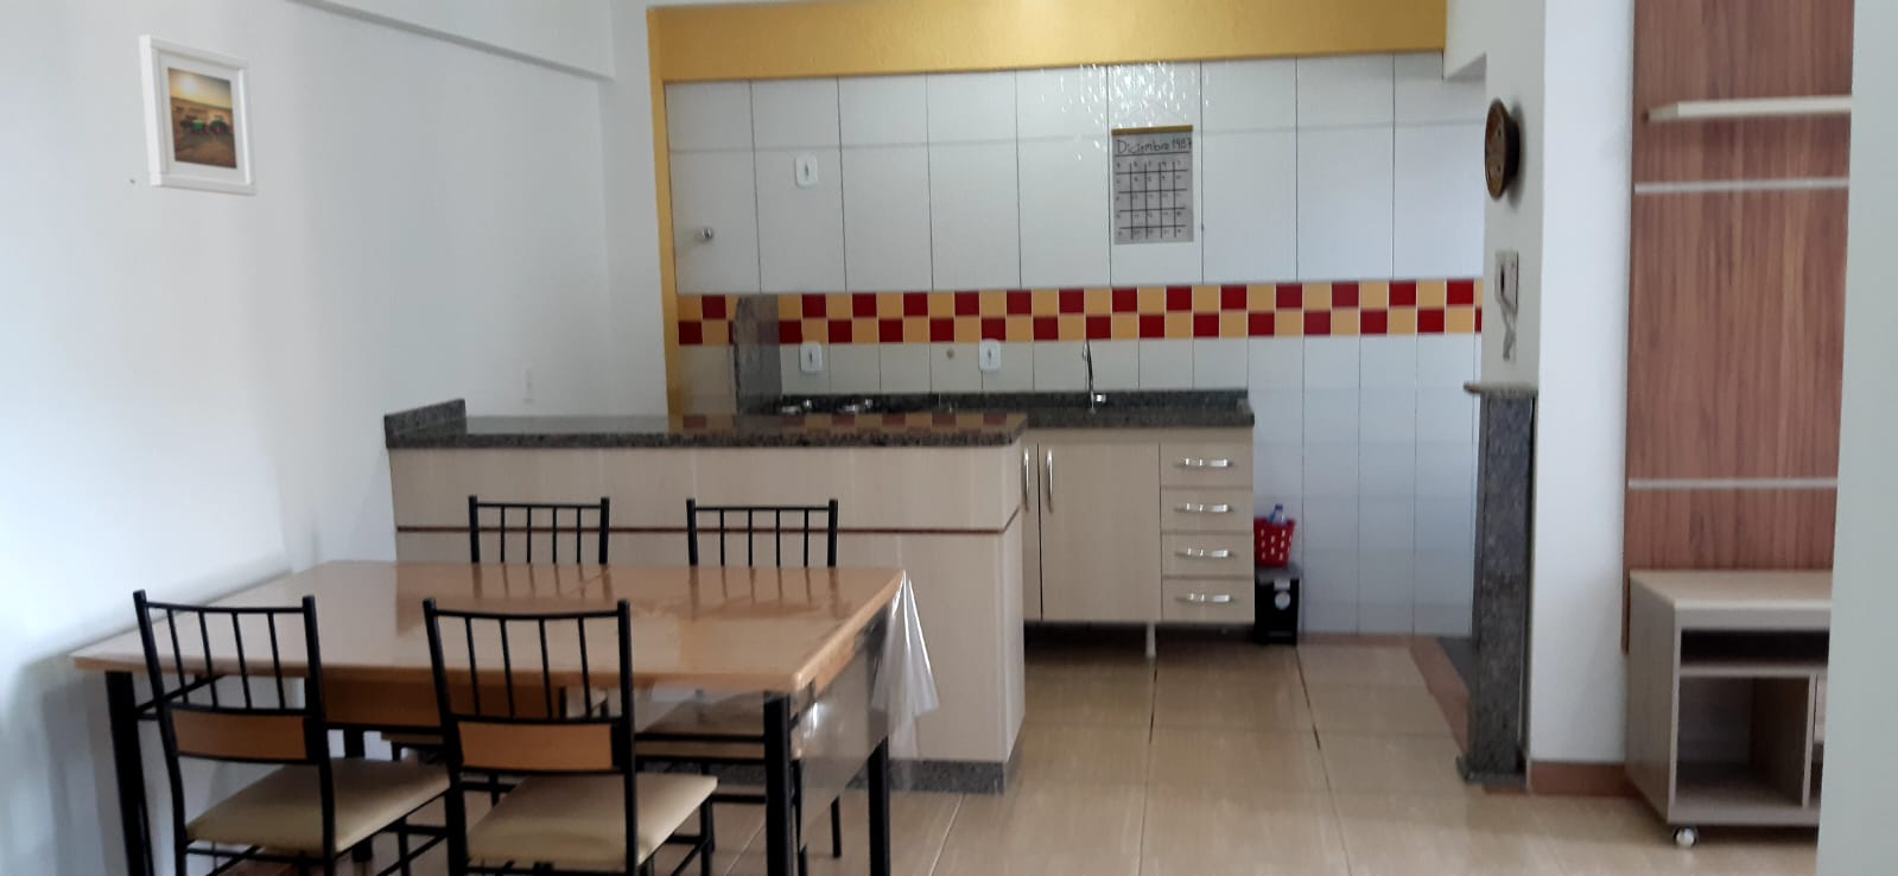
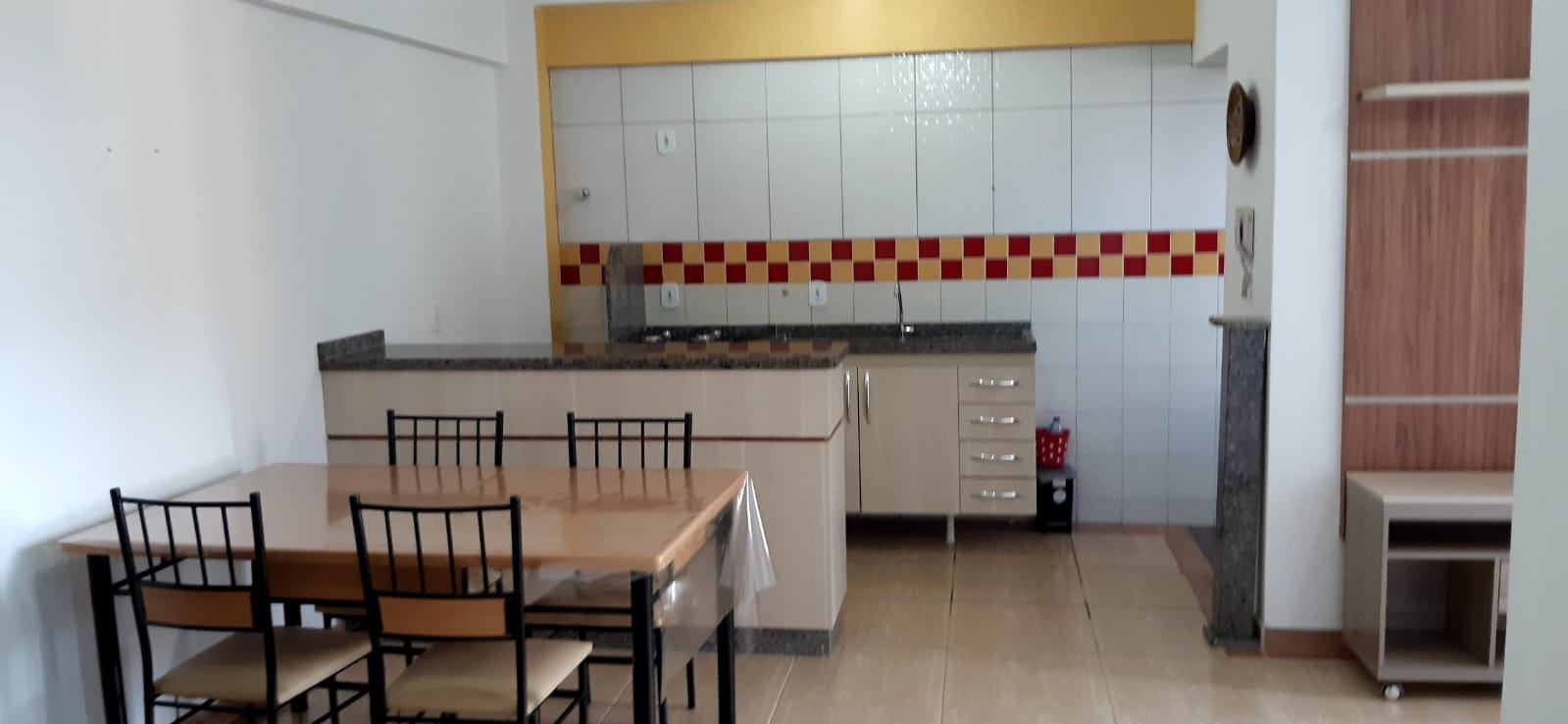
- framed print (201, 119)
- calendar (1152, 171)
